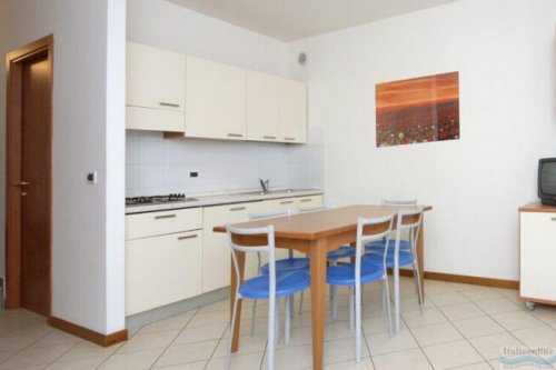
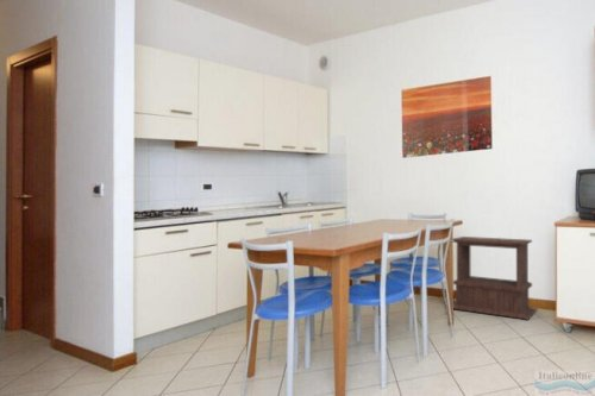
+ side table (491, 278)
